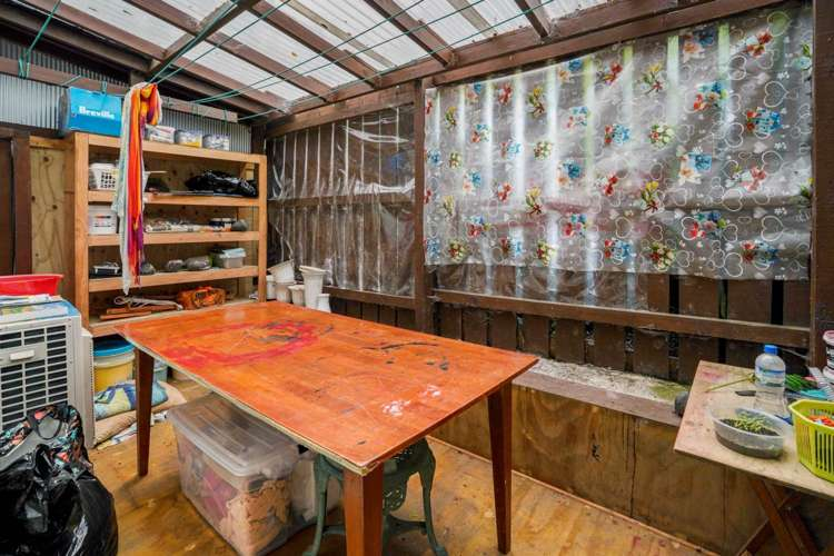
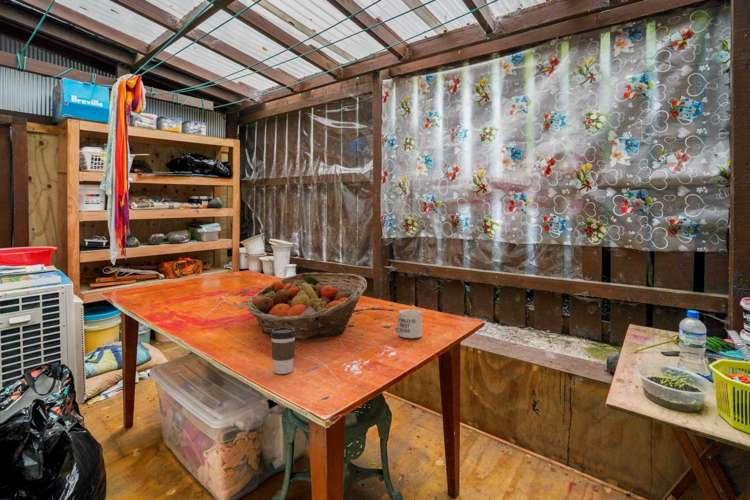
+ coffee cup (283, 350)
+ mug (412, 322)
+ fruit basket (307, 302)
